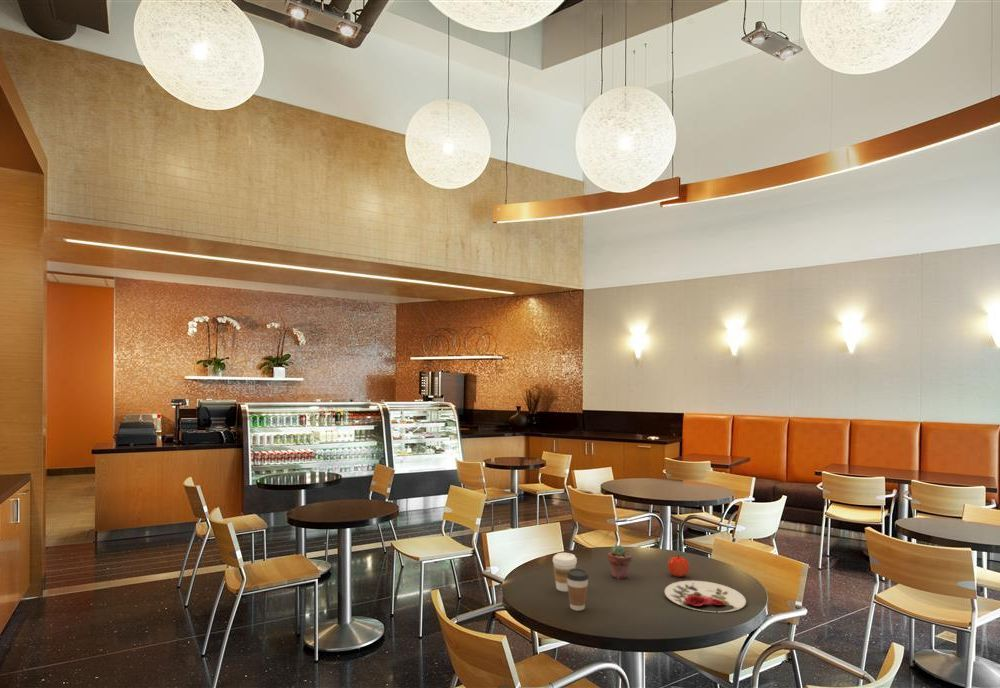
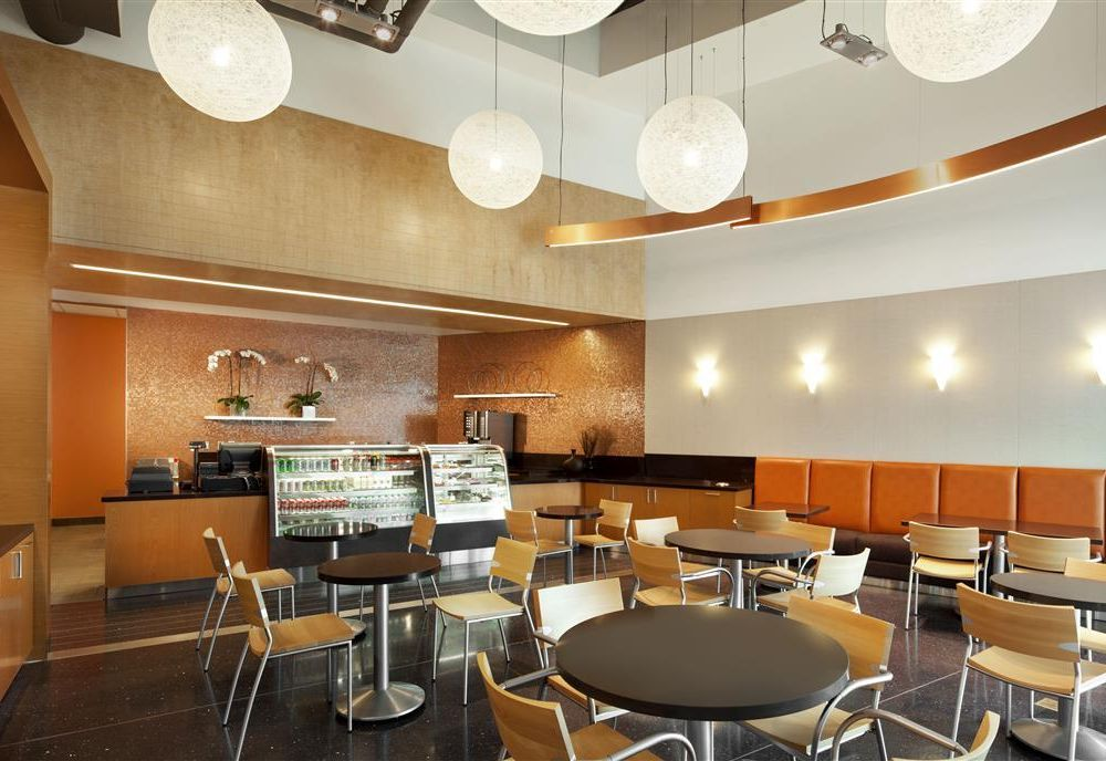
- coffee cup (577, 589)
- apple (678, 565)
- plate (704, 595)
- potted succulent (619, 560)
- coffee cup (564, 571)
